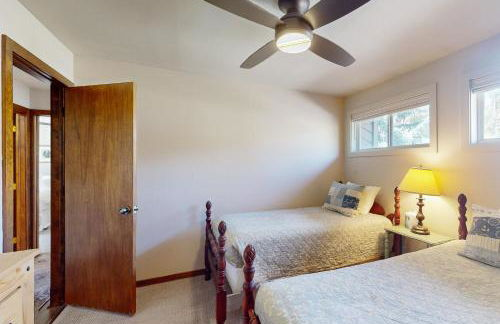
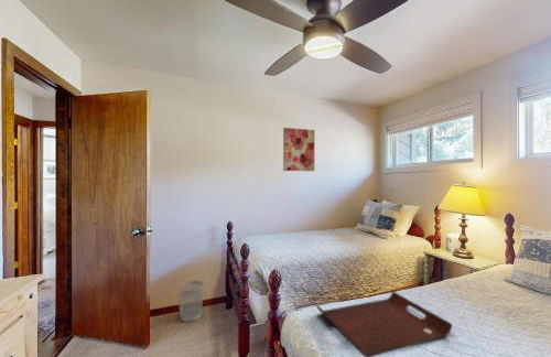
+ wastebasket (191, 300)
+ wall art (299, 150)
+ serving tray (379, 318)
